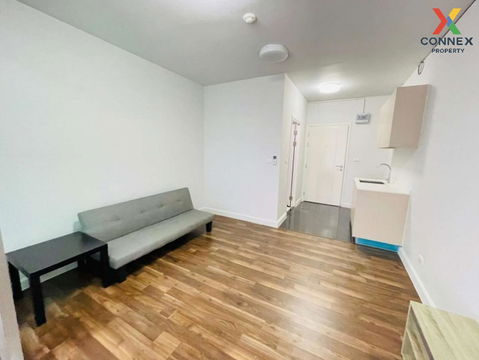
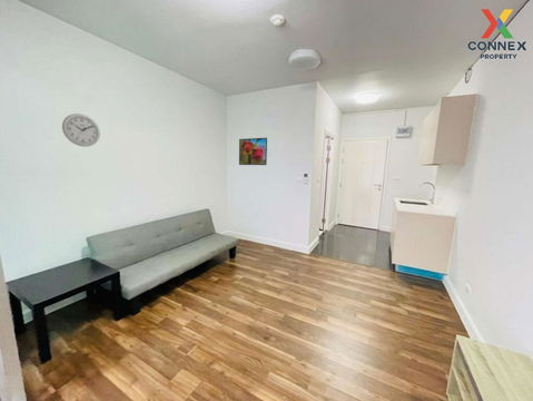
+ wall clock (82, 130)
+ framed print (253, 151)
